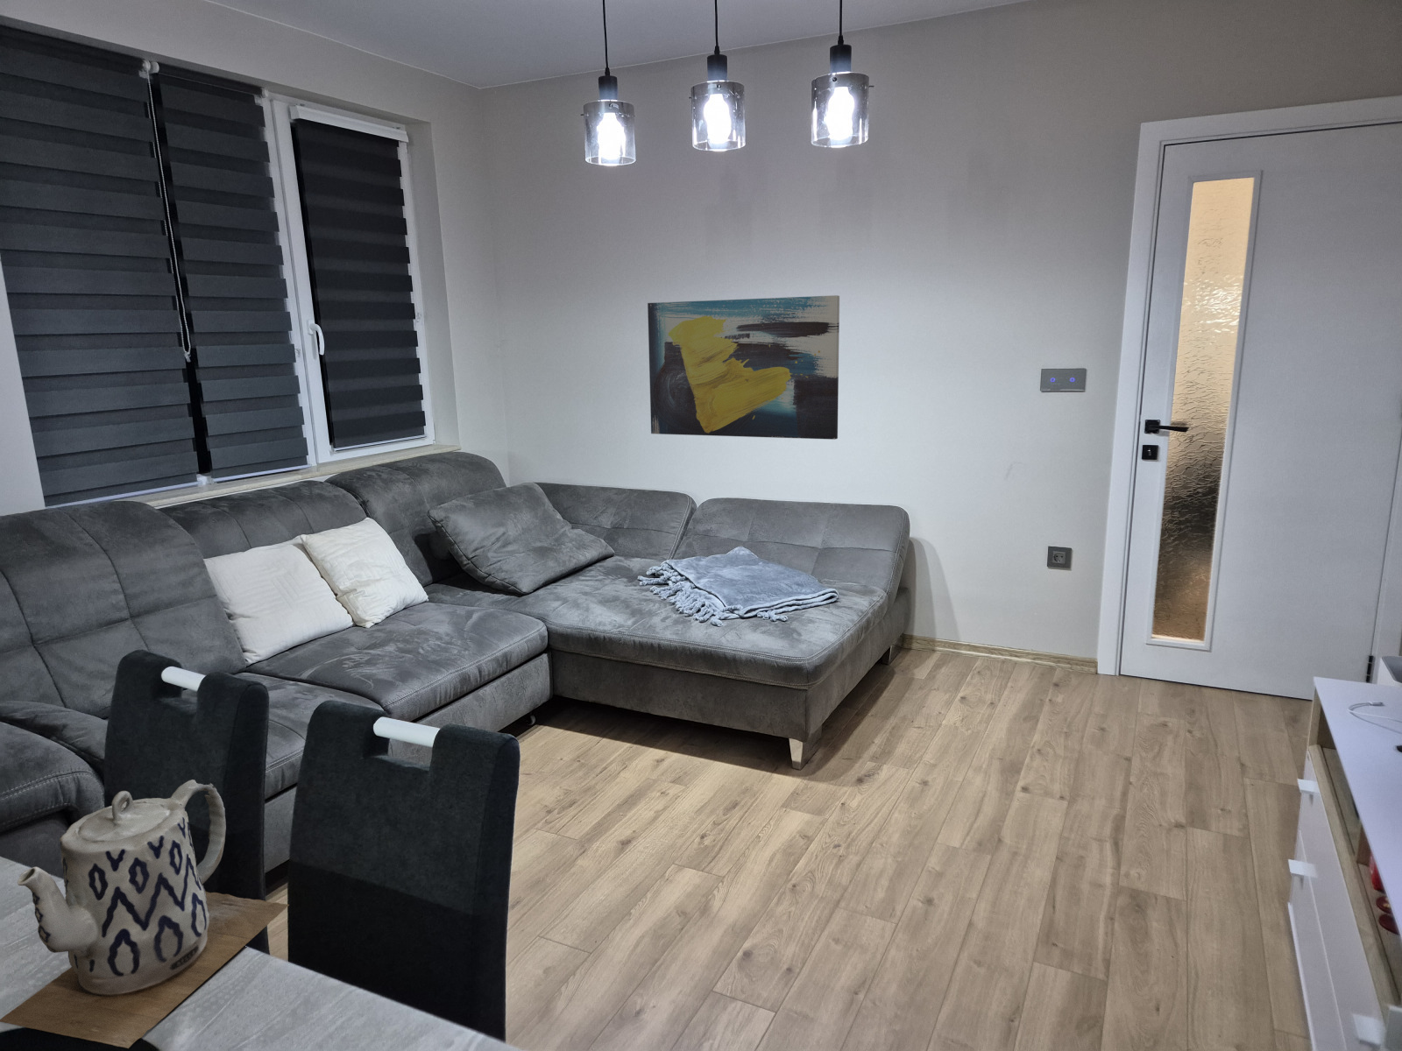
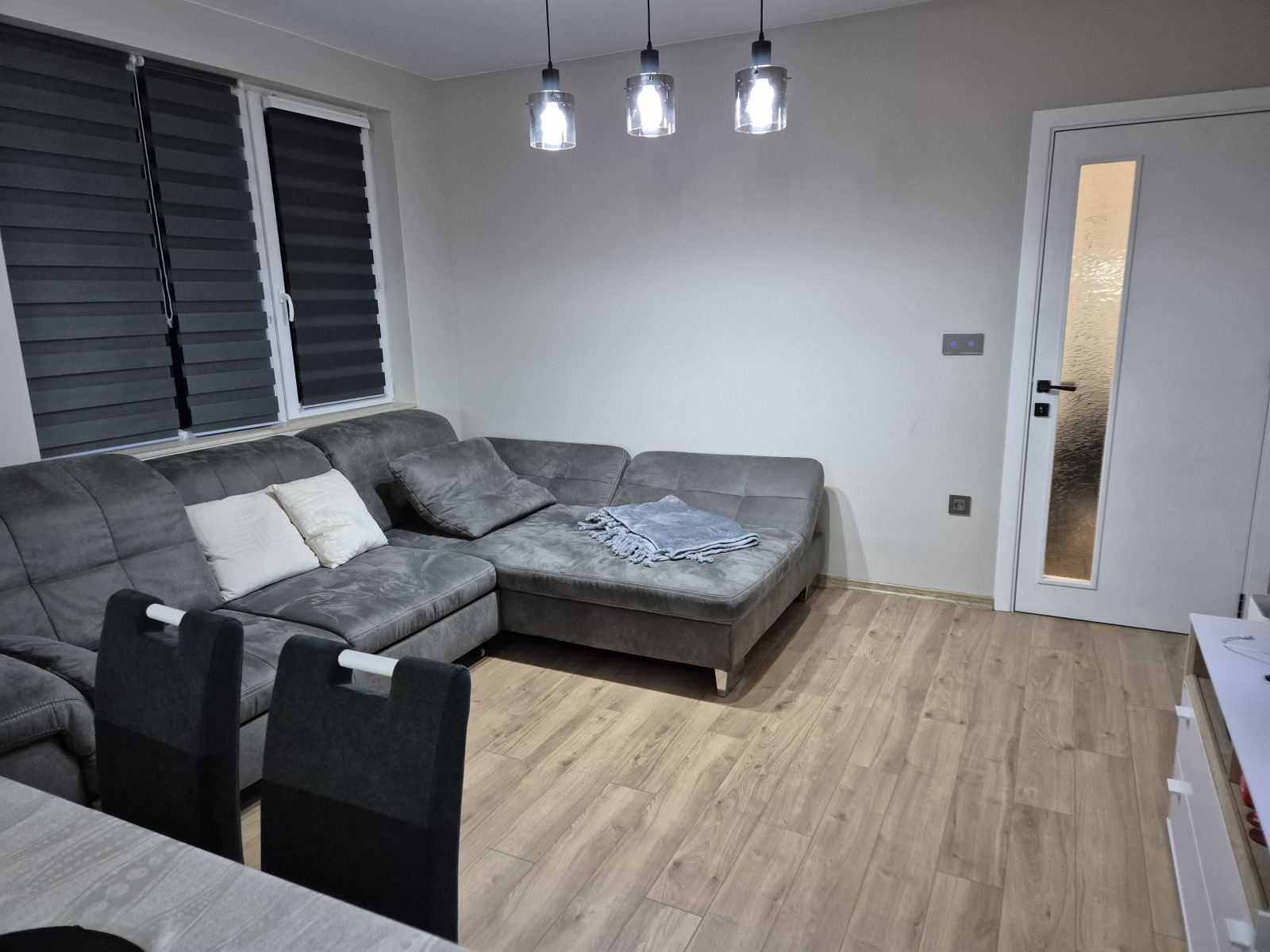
- teapot (144, 877)
- wall art (740, 369)
